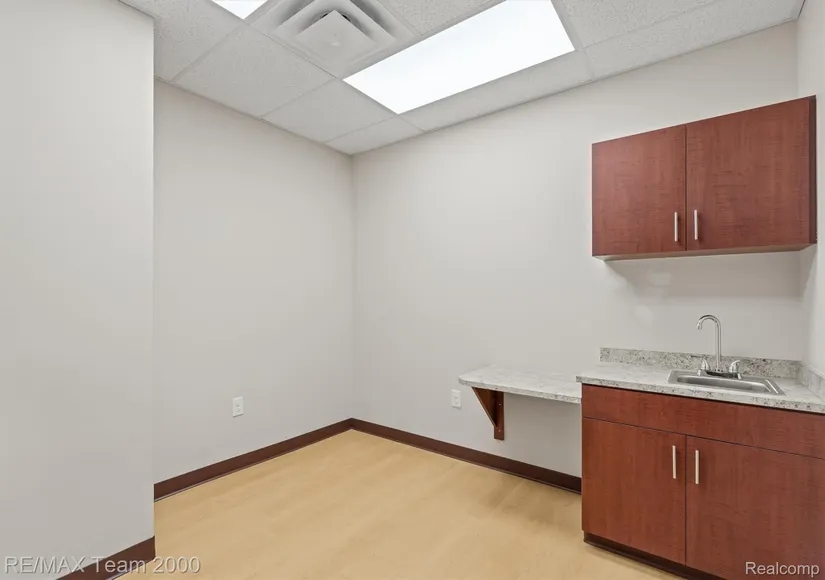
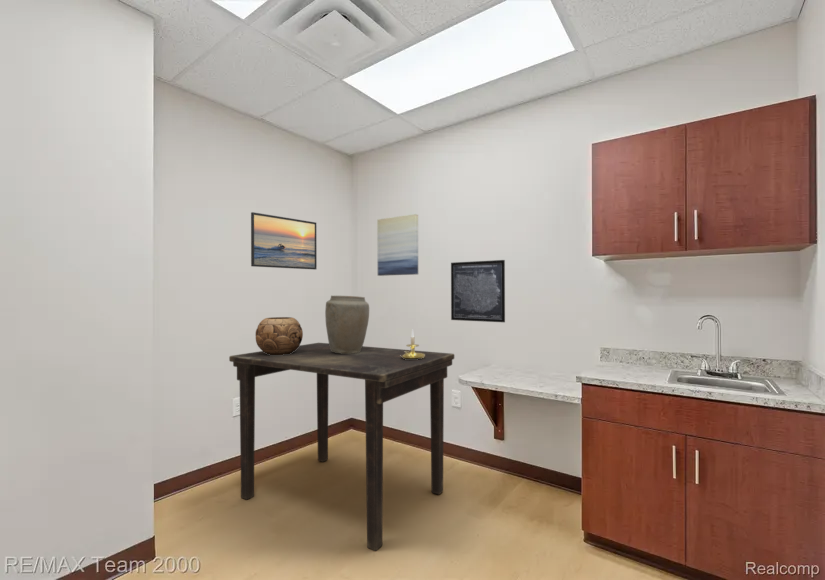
+ dining table (327, 424)
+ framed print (286, 242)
+ vase (347, 323)
+ wall art (476, 291)
+ candle holder (411, 343)
+ wall art (397, 246)
+ decorative bowl (279, 335)
